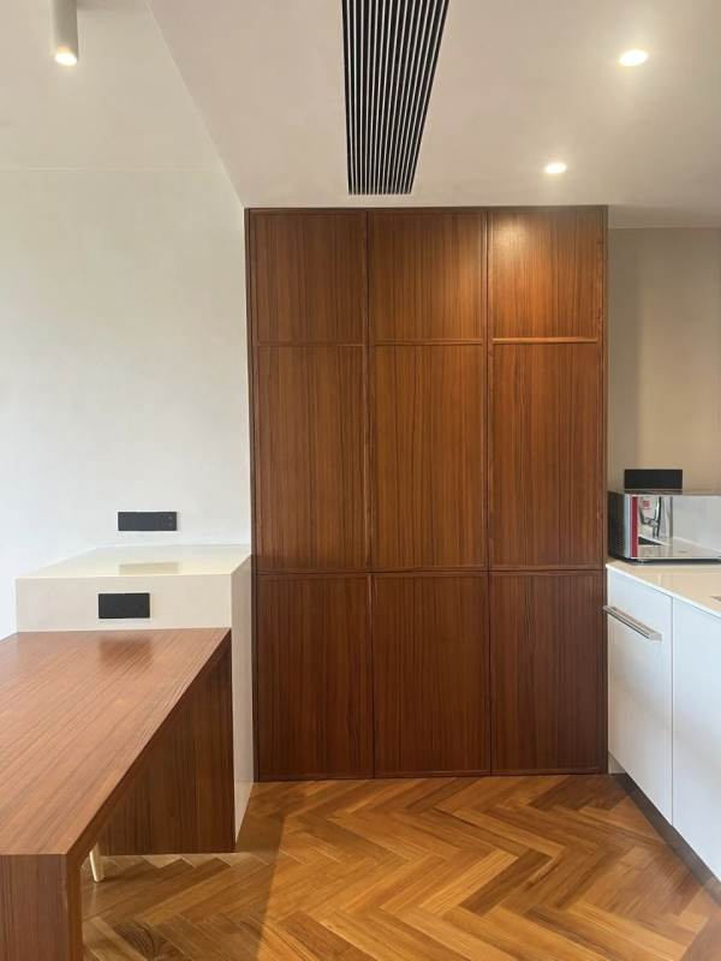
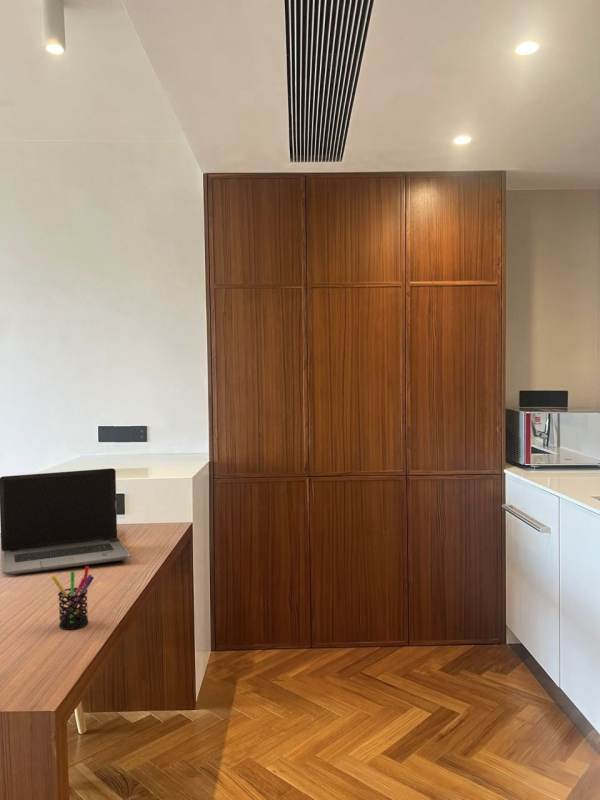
+ pen holder (74, 595)
+ laptop computer (64, 518)
